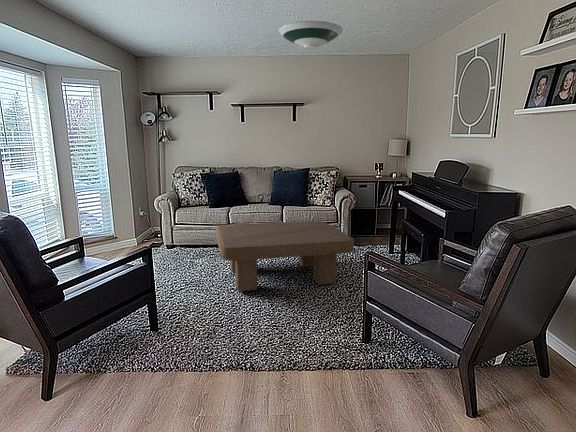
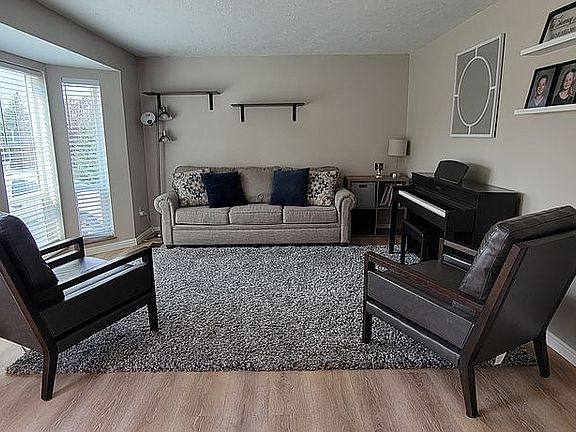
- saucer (310, 39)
- coffee table (280, 253)
